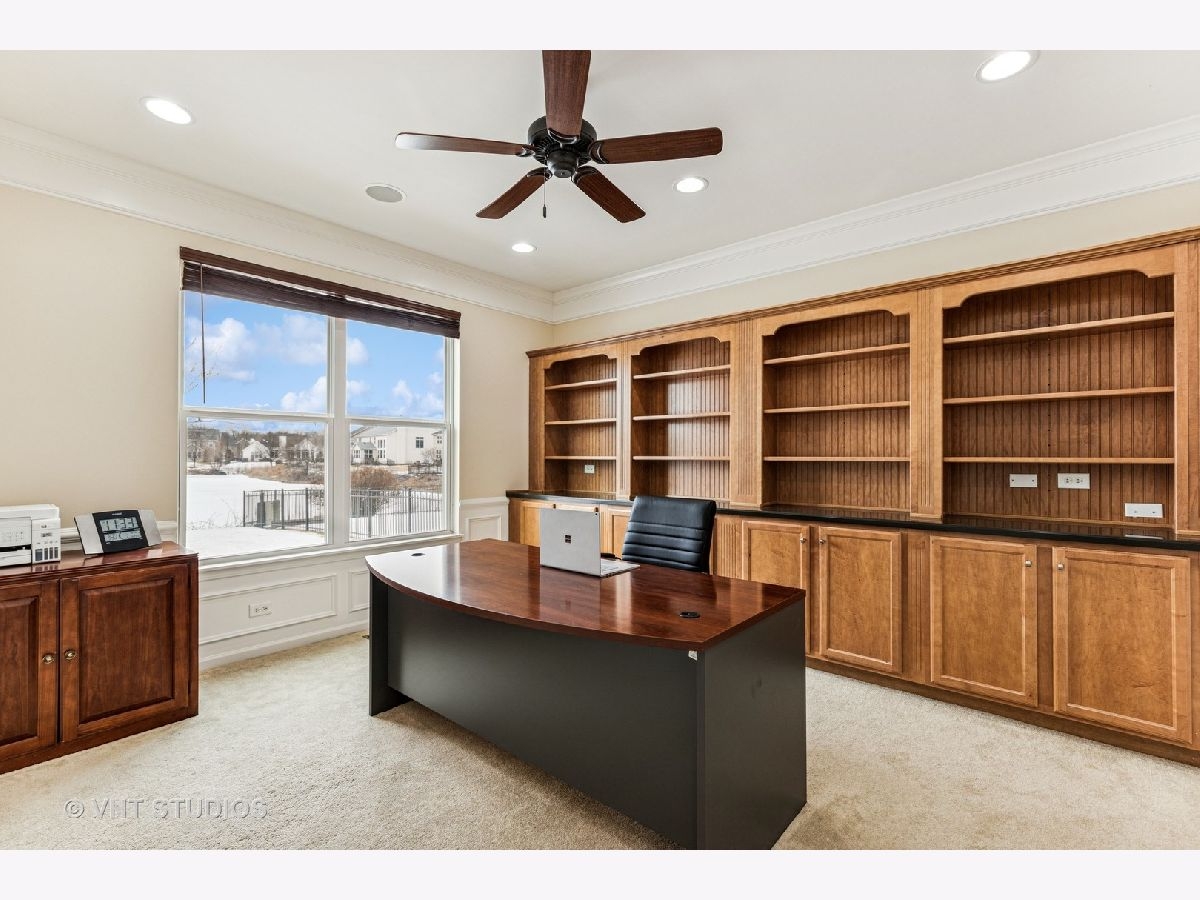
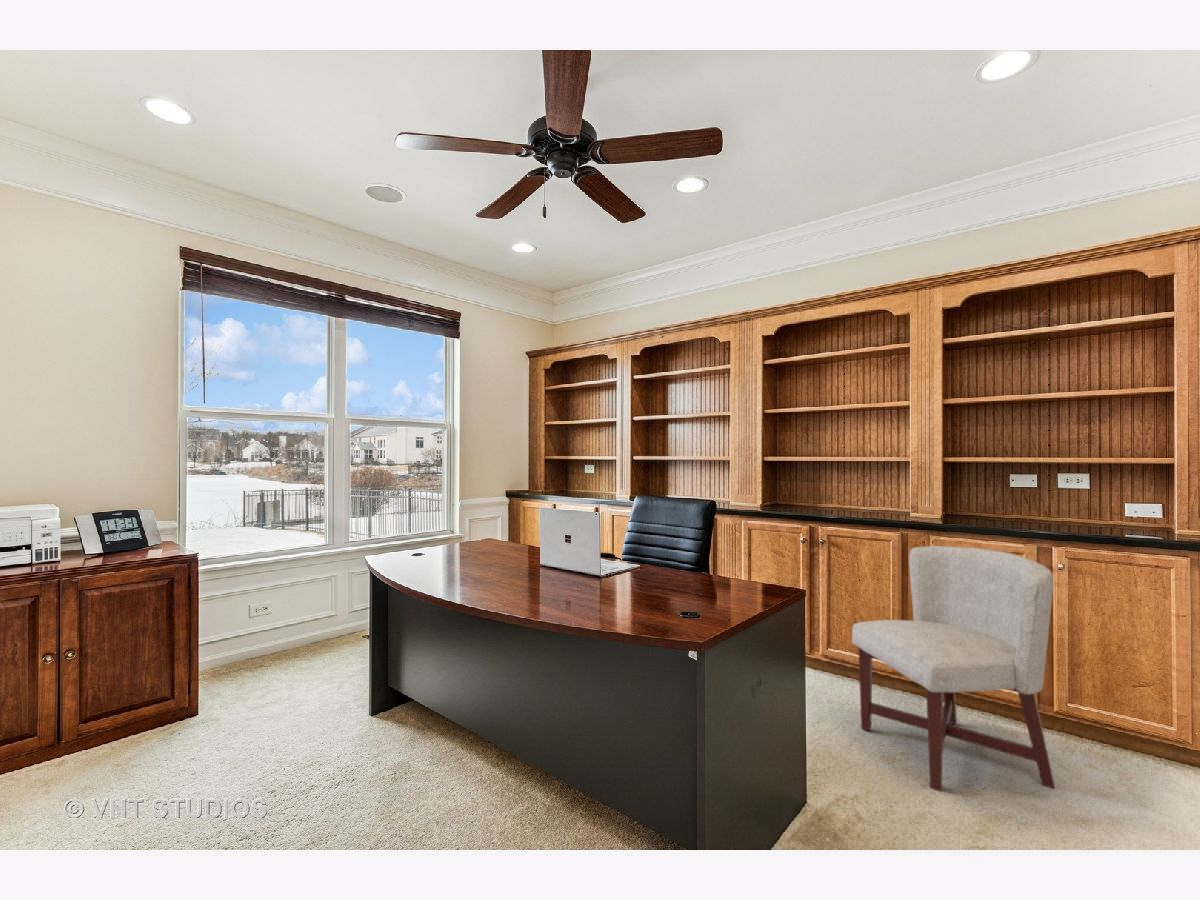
+ chair (948, 652)
